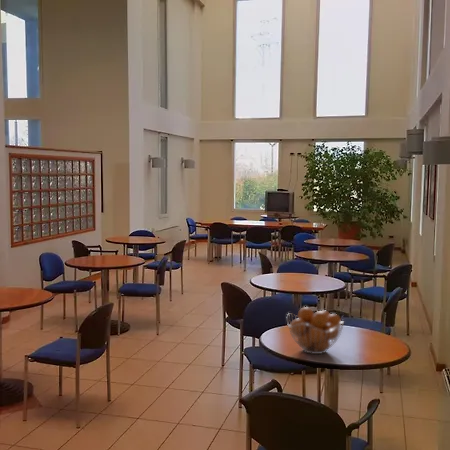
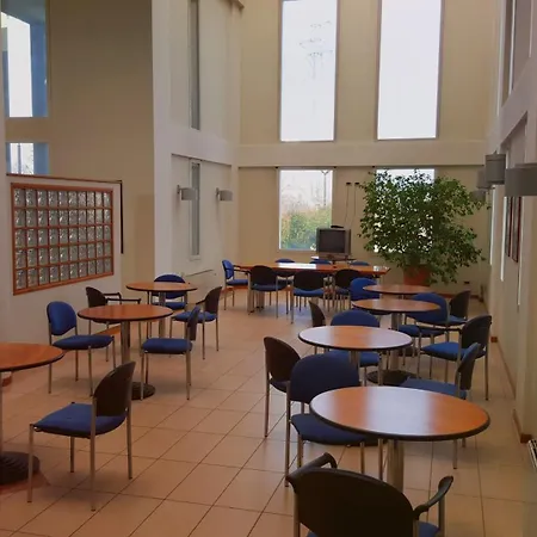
- fruit basket (314, 329)
